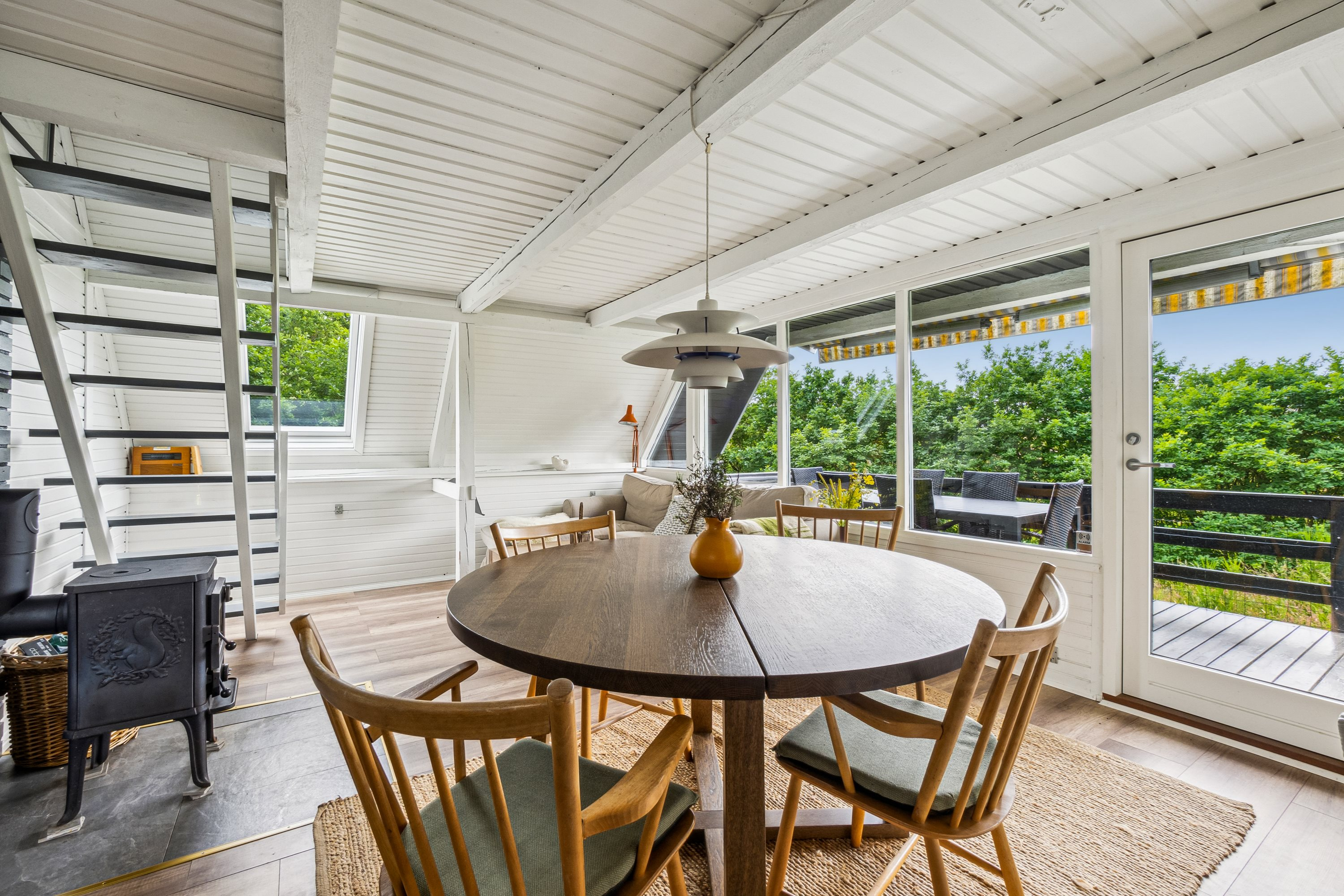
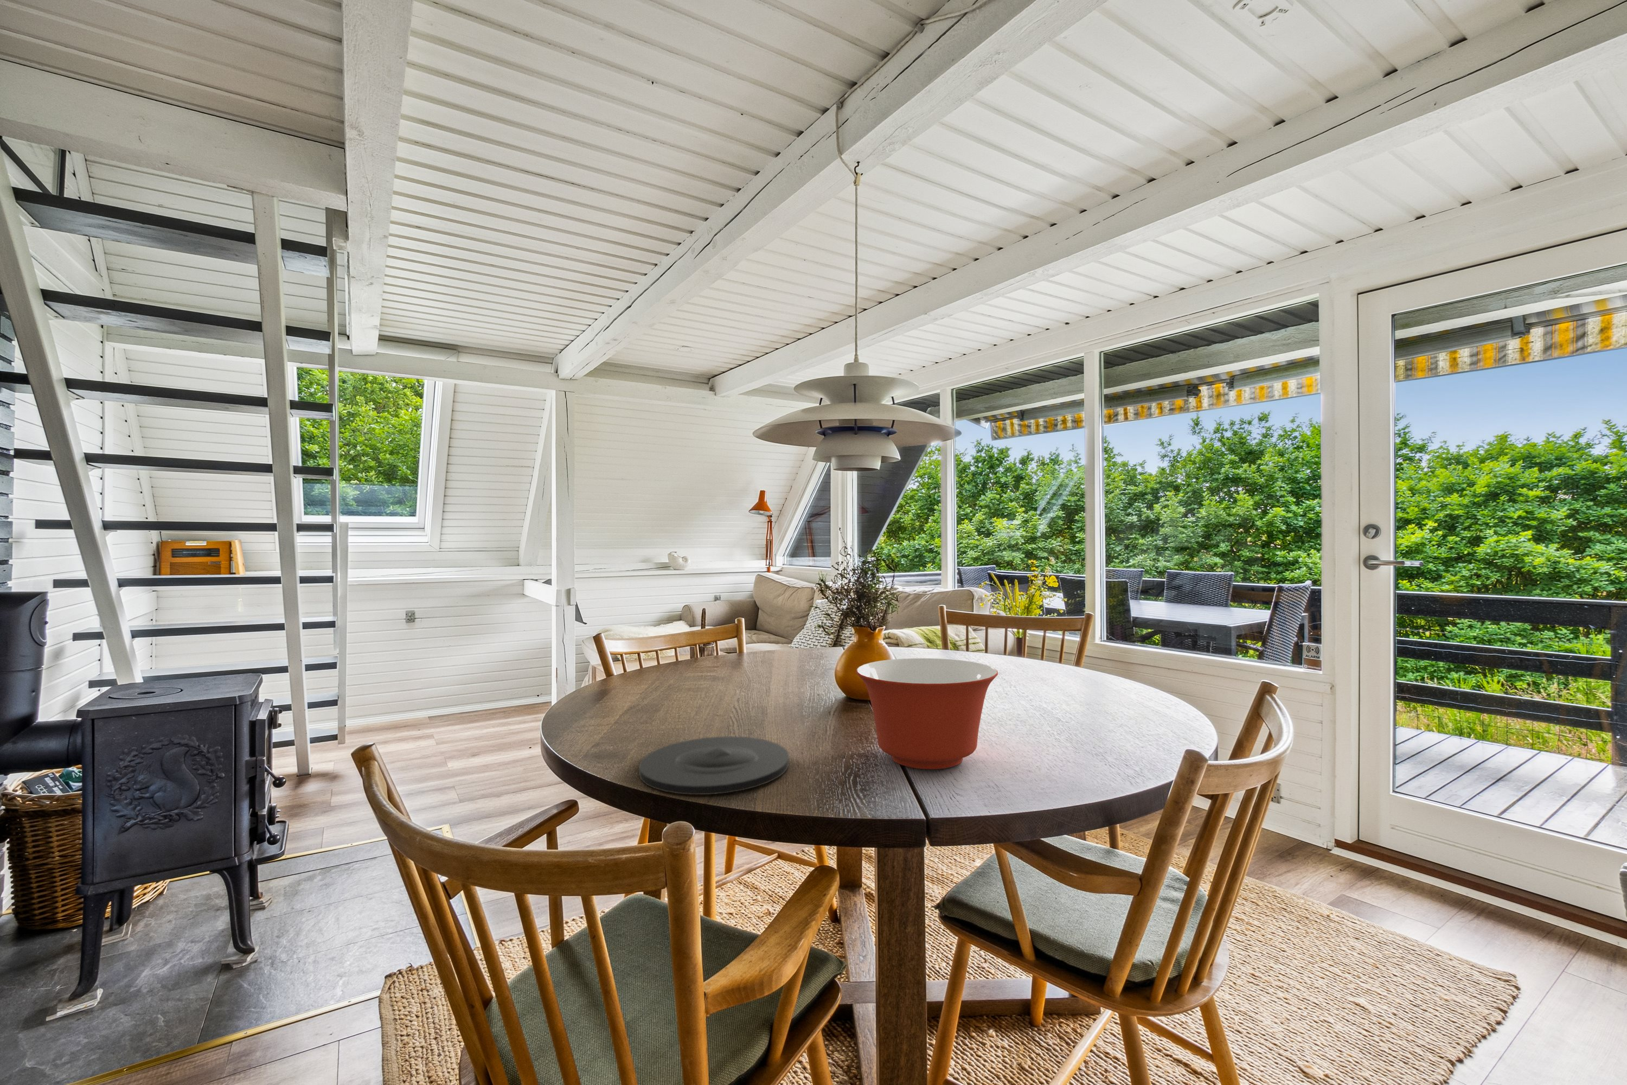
+ mixing bowl (926, 714)
+ plate (715, 757)
